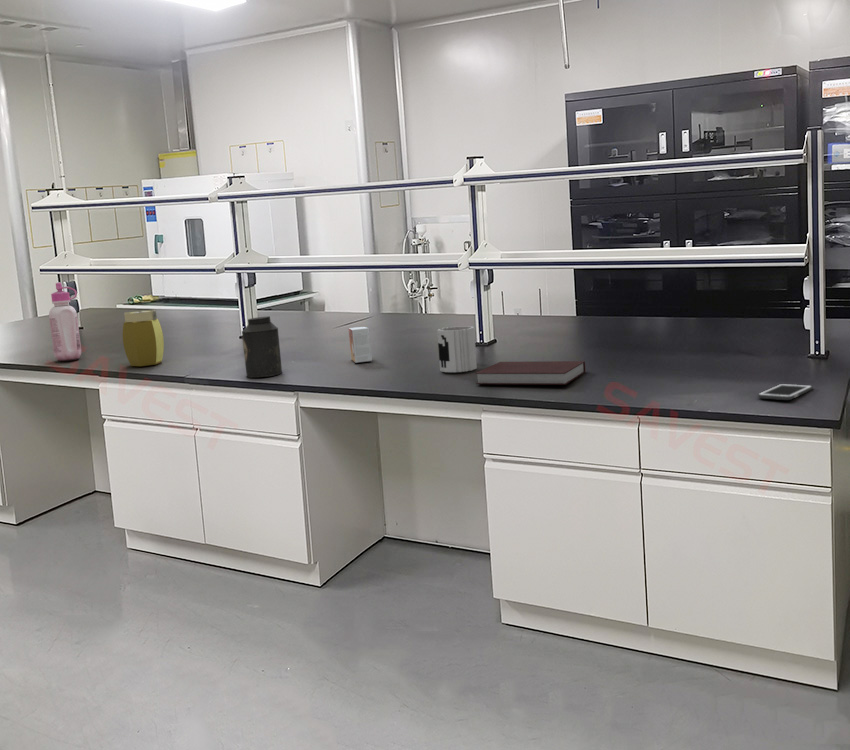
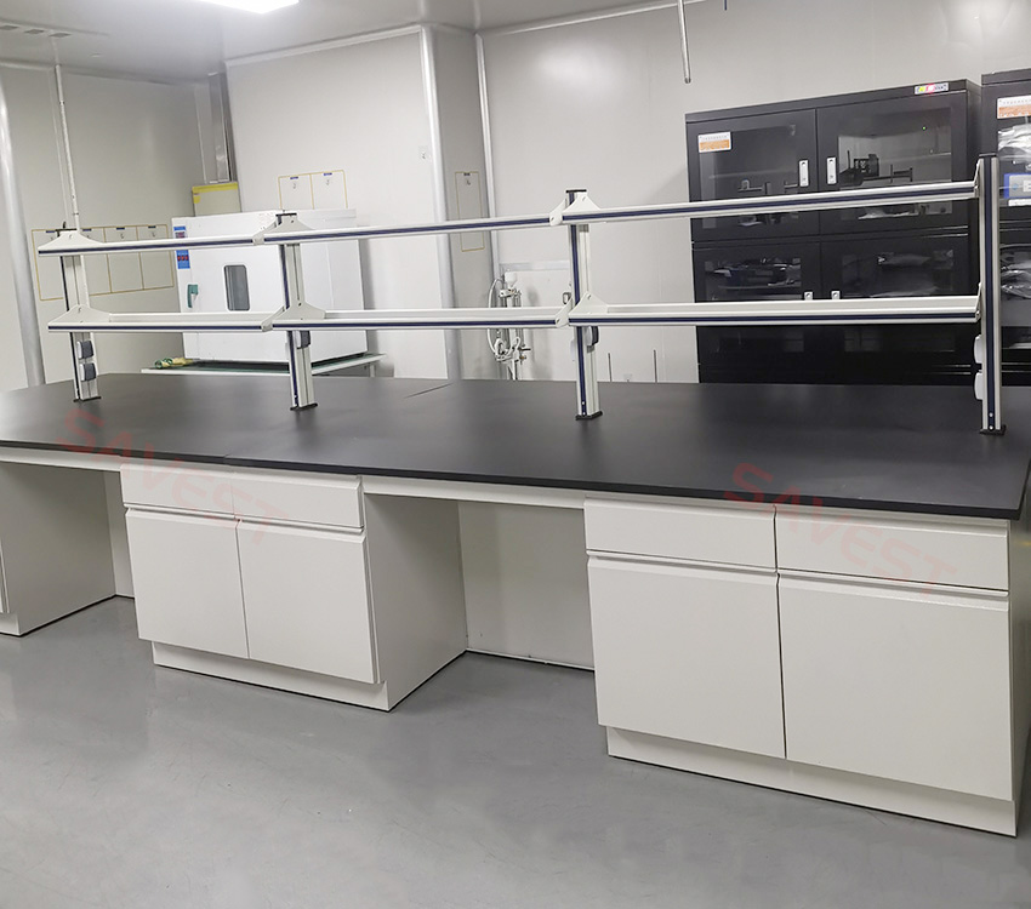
- jar (143, 337)
- cell phone (785, 391)
- mug (461, 347)
- notebook (531, 372)
- glue bottle (64, 321)
- small box (360, 344)
- canister (261, 346)
